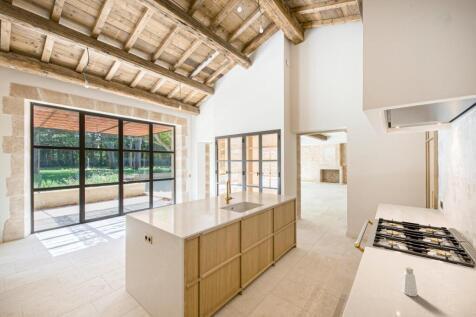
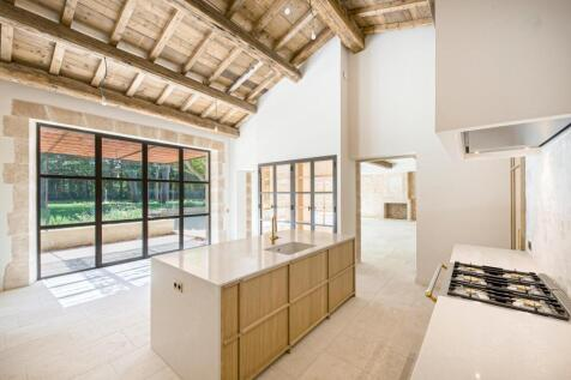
- pepper shaker (409, 280)
